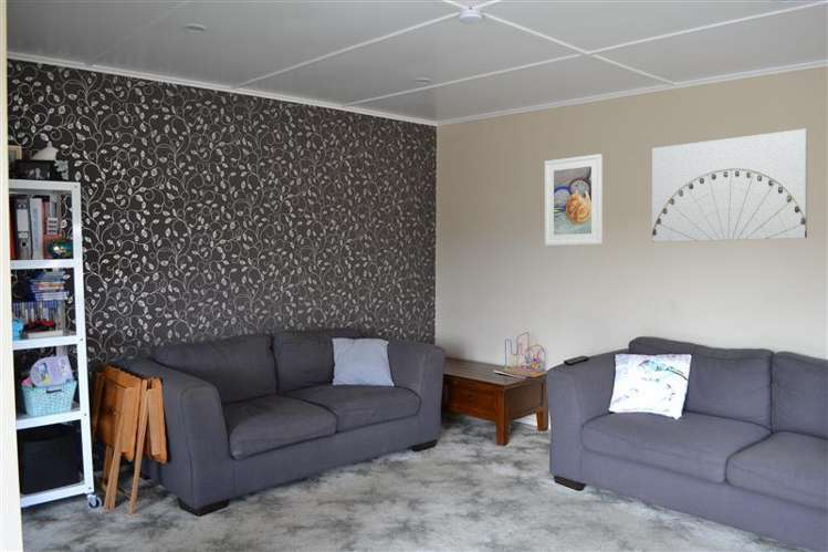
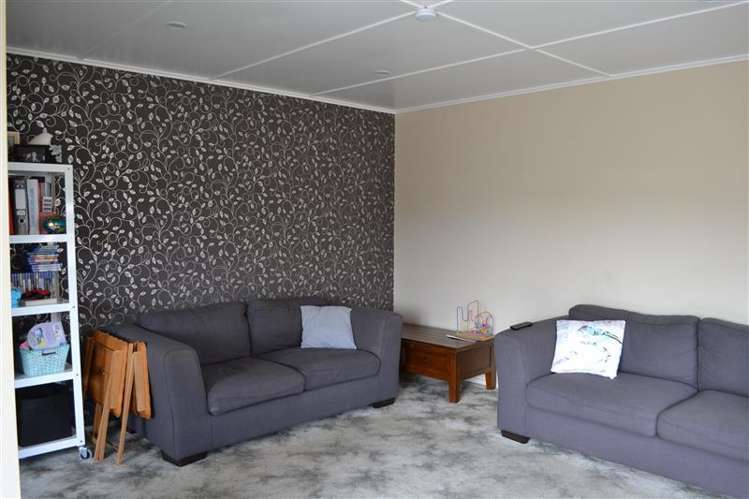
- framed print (573, 201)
- wall art (724, 189)
